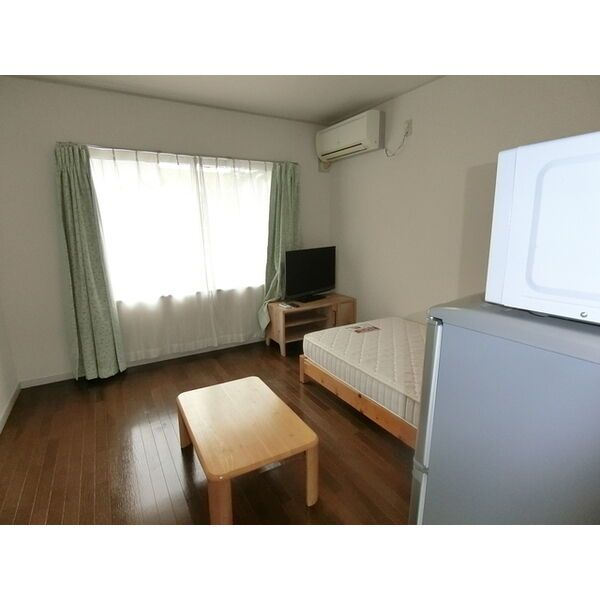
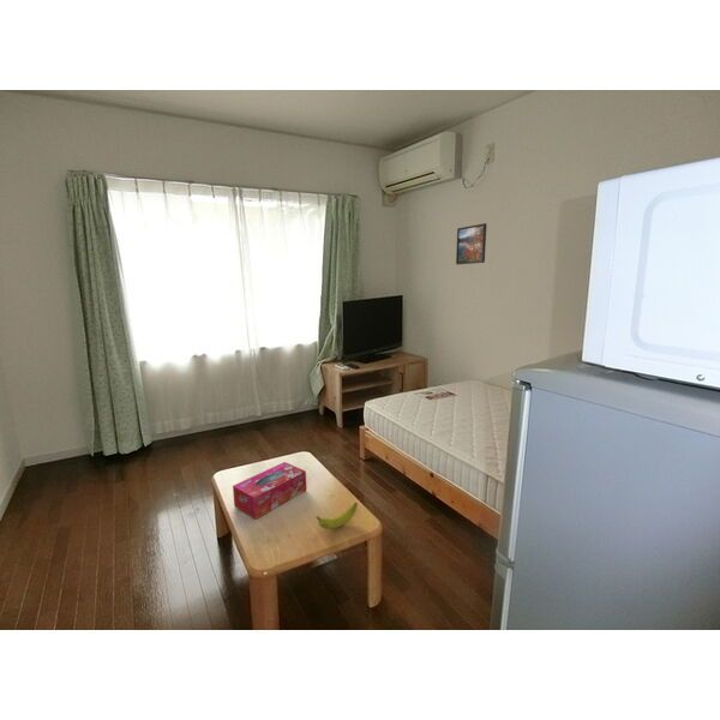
+ banana (337, 517)
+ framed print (470, 245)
+ tissue box (271, 487)
